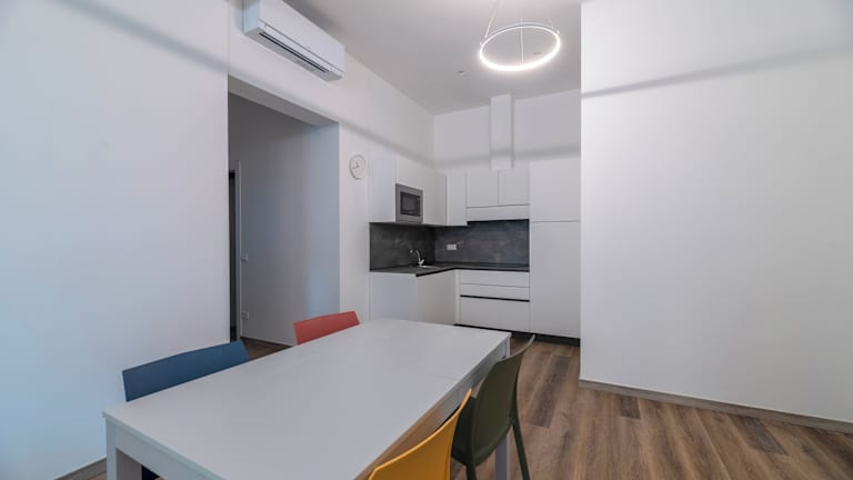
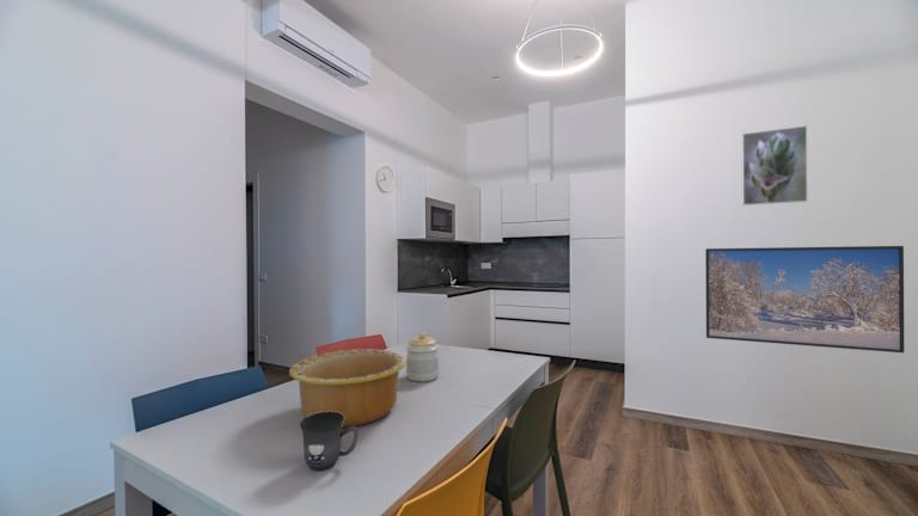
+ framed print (772, 166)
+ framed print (795, 295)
+ jar (422, 355)
+ bowl (350, 386)
+ mug (330, 441)
